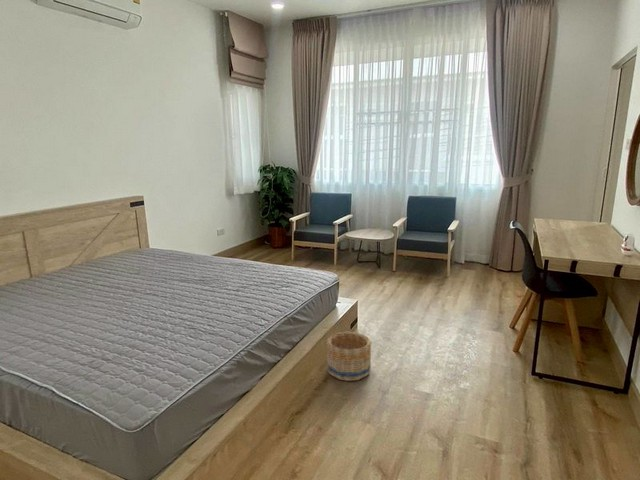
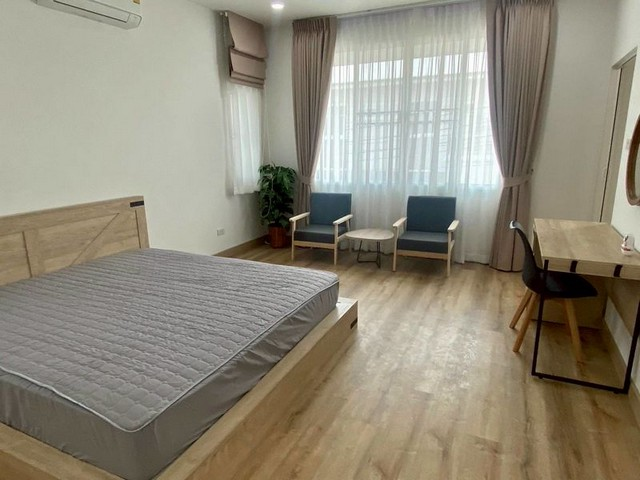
- basket (348, 355)
